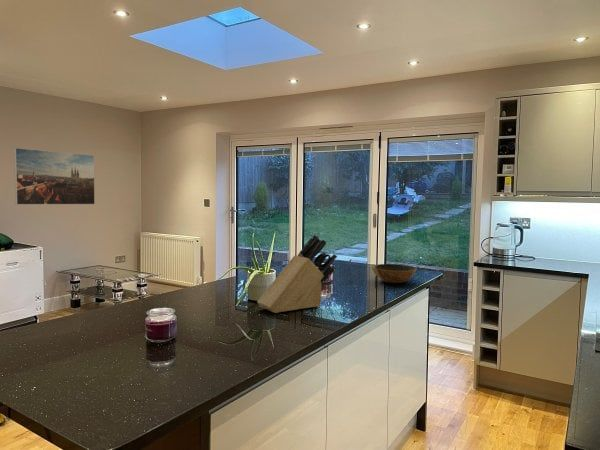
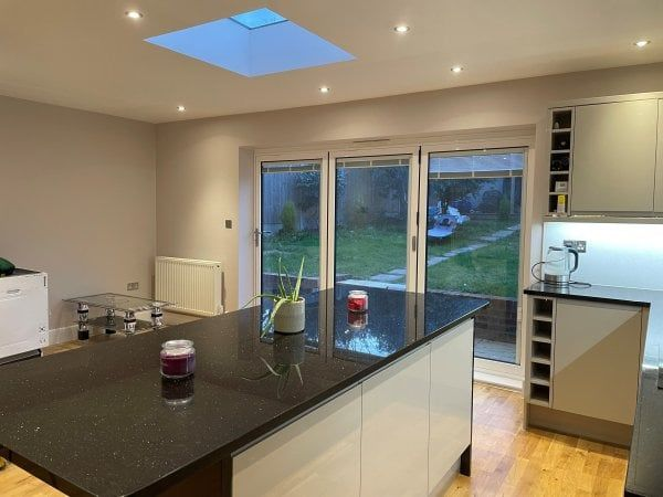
- knife block (299, 271)
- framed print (57, 178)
- bowl (393, 274)
